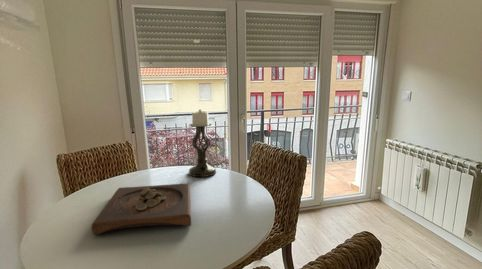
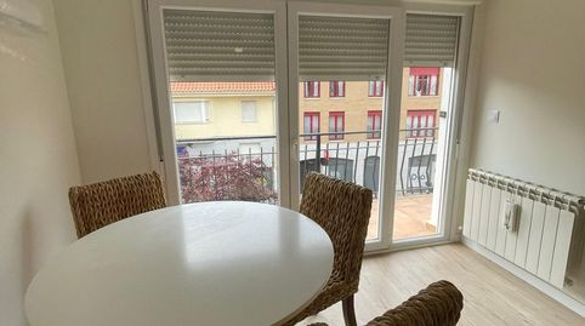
- wooden tray (149, 198)
- candle holder (201, 141)
